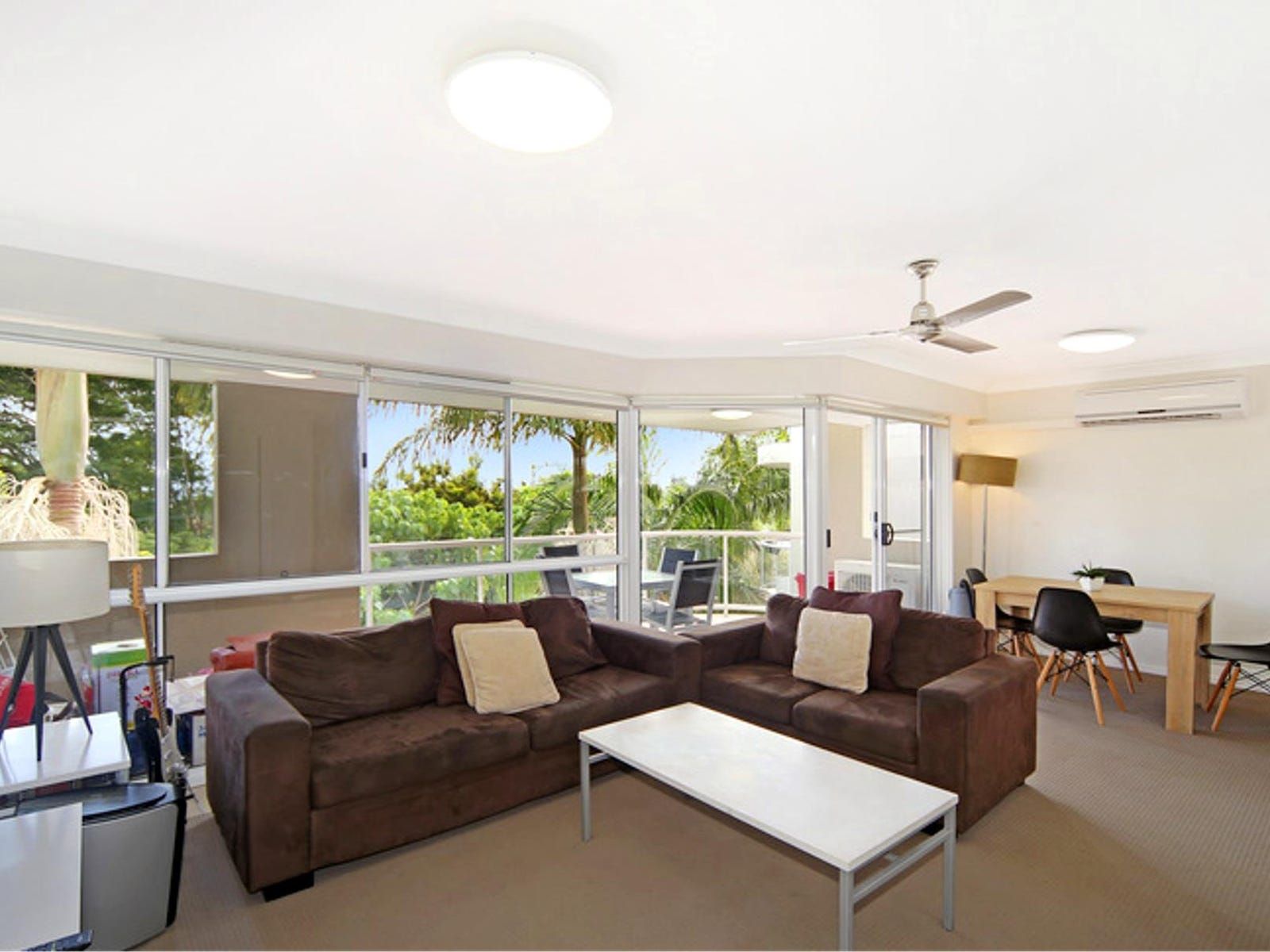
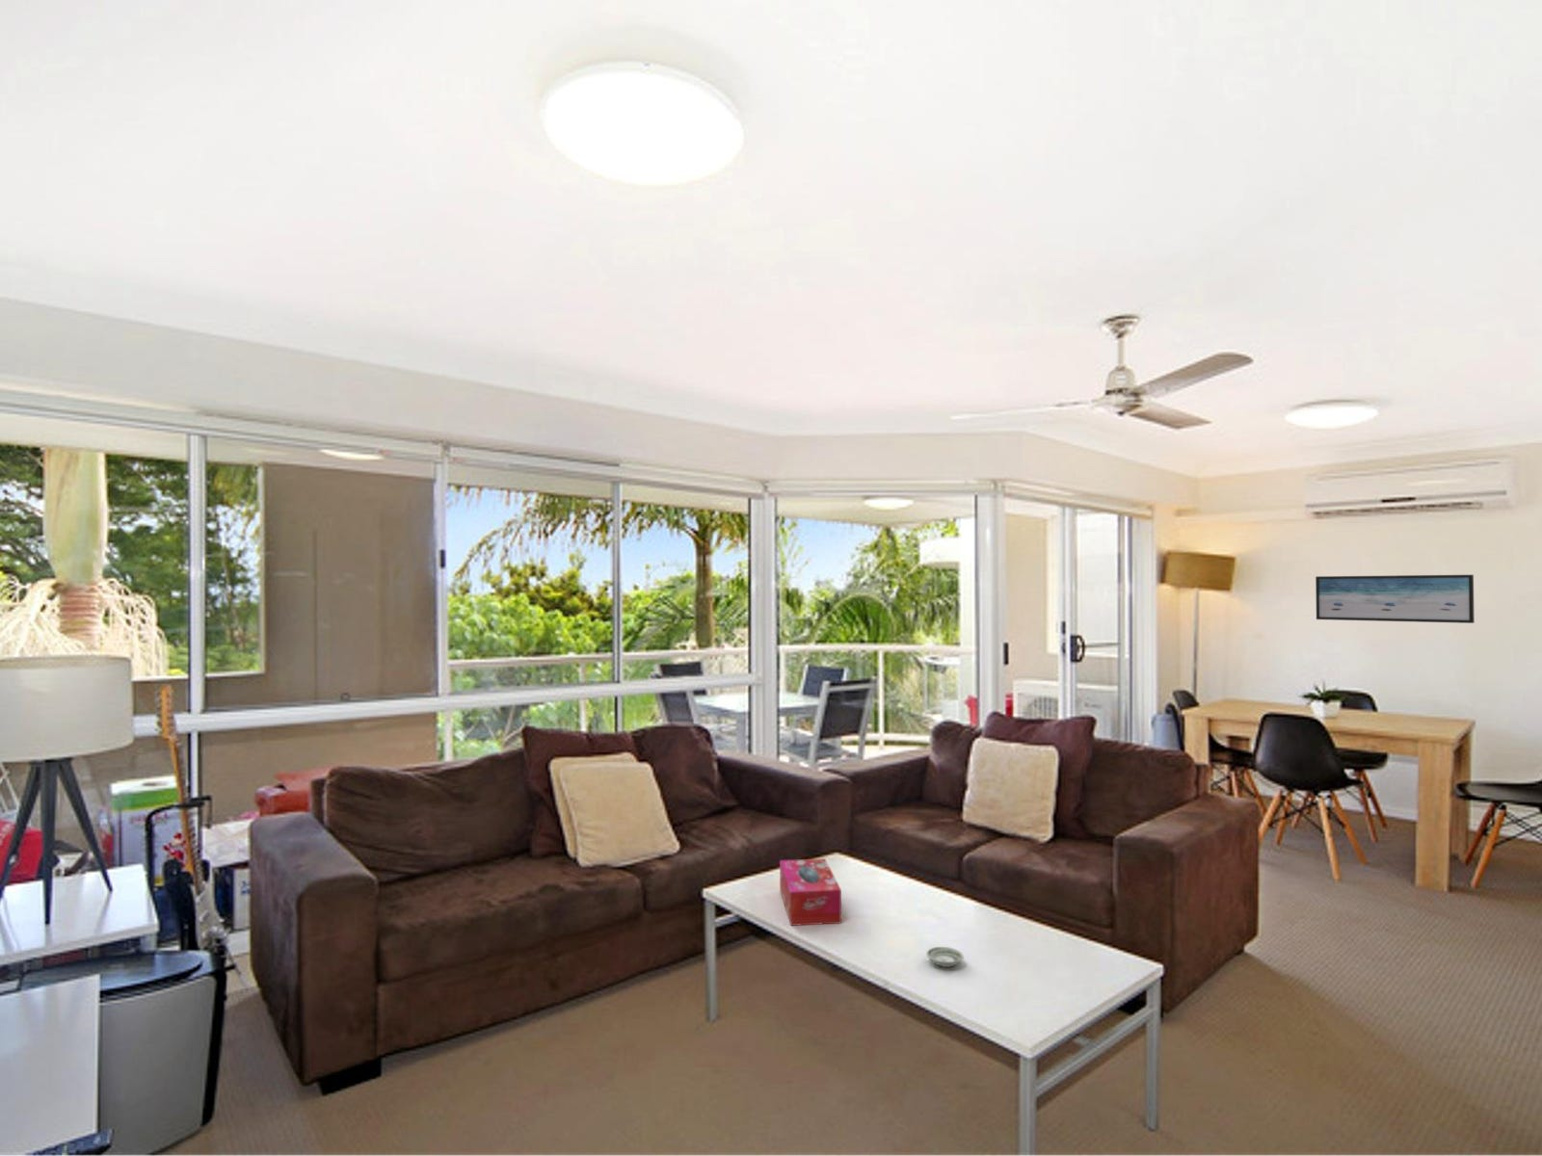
+ tissue box (809, 890)
+ wall art (1390, 599)
+ saucer (945, 958)
